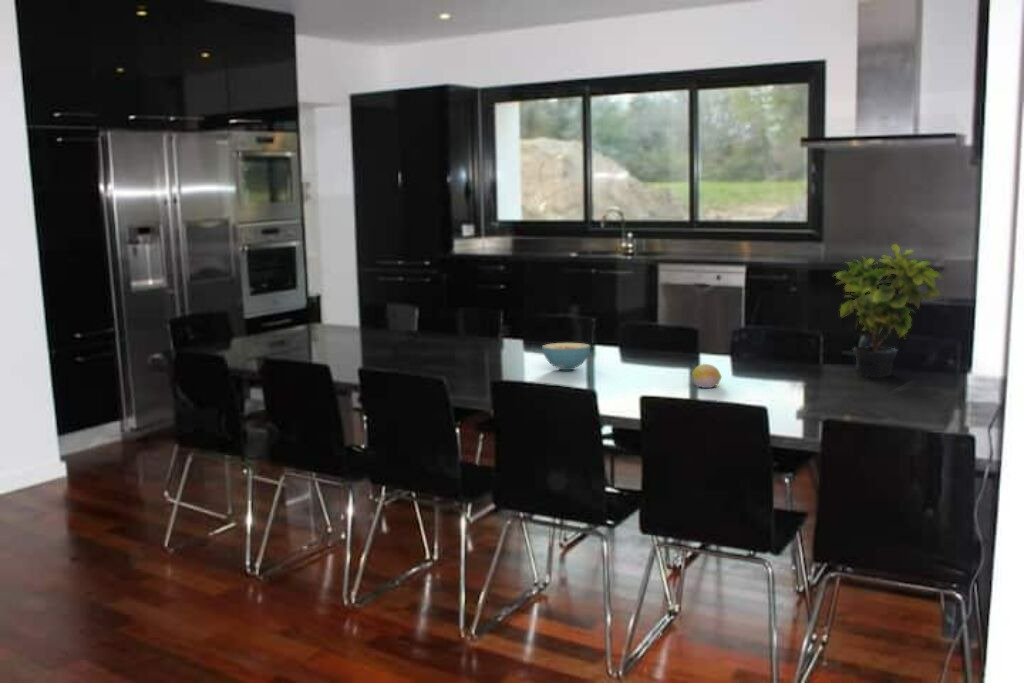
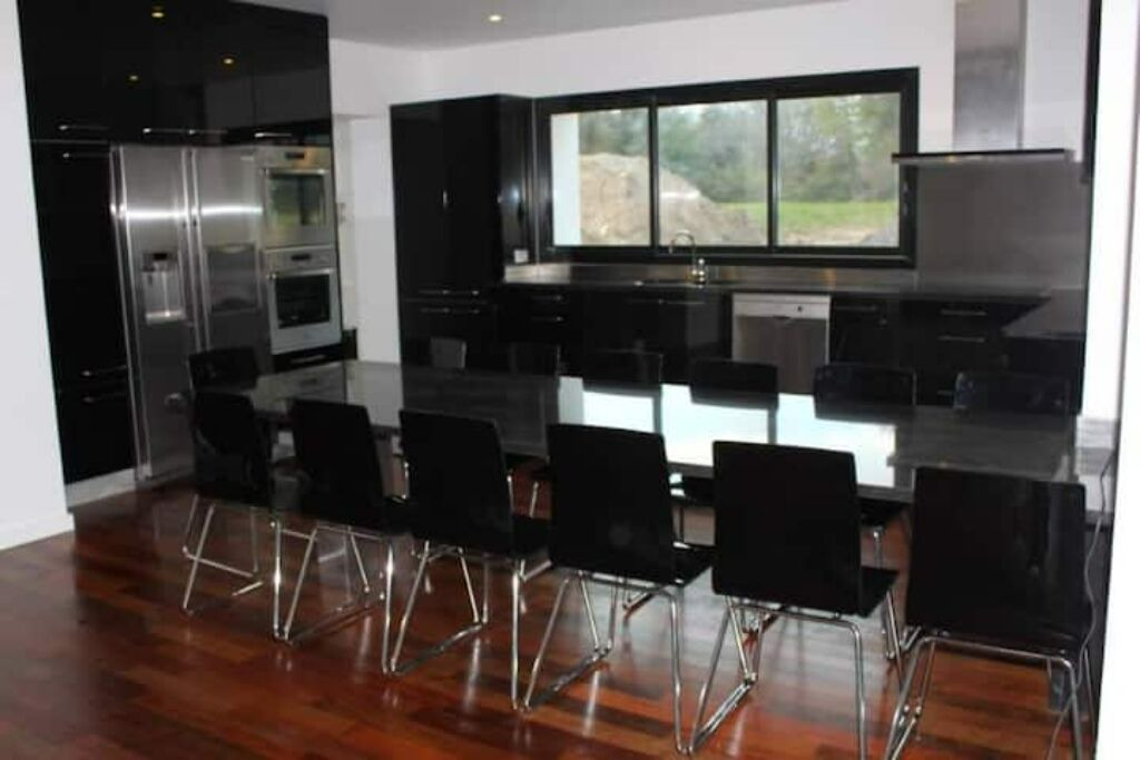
- fruit (706, 375)
- potted plant (885, 311)
- cereal bowl (566, 357)
